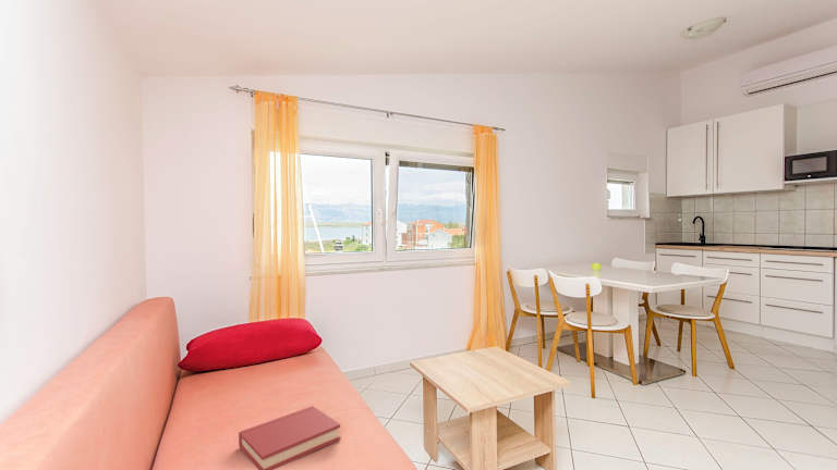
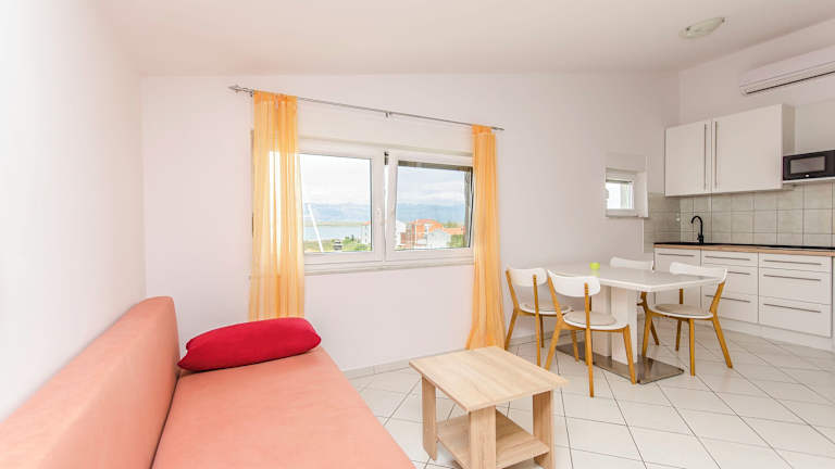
- hardback book (290, 435)
